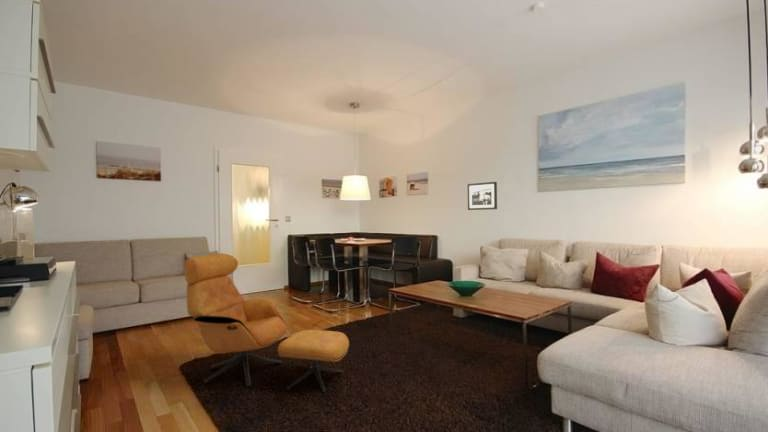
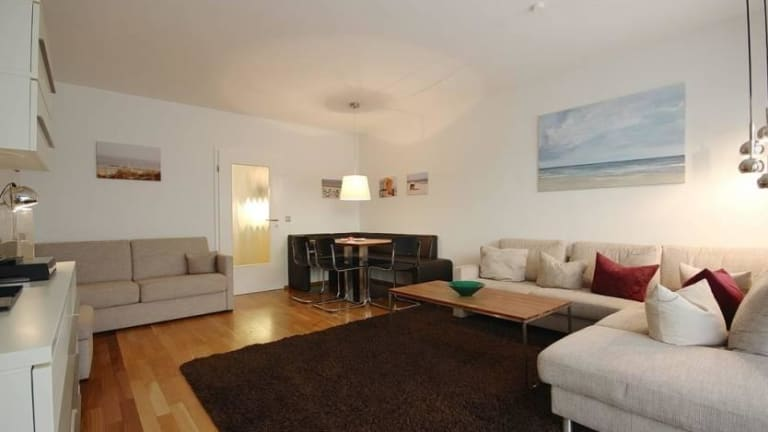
- picture frame (481, 196)
- armchair (269, 315)
